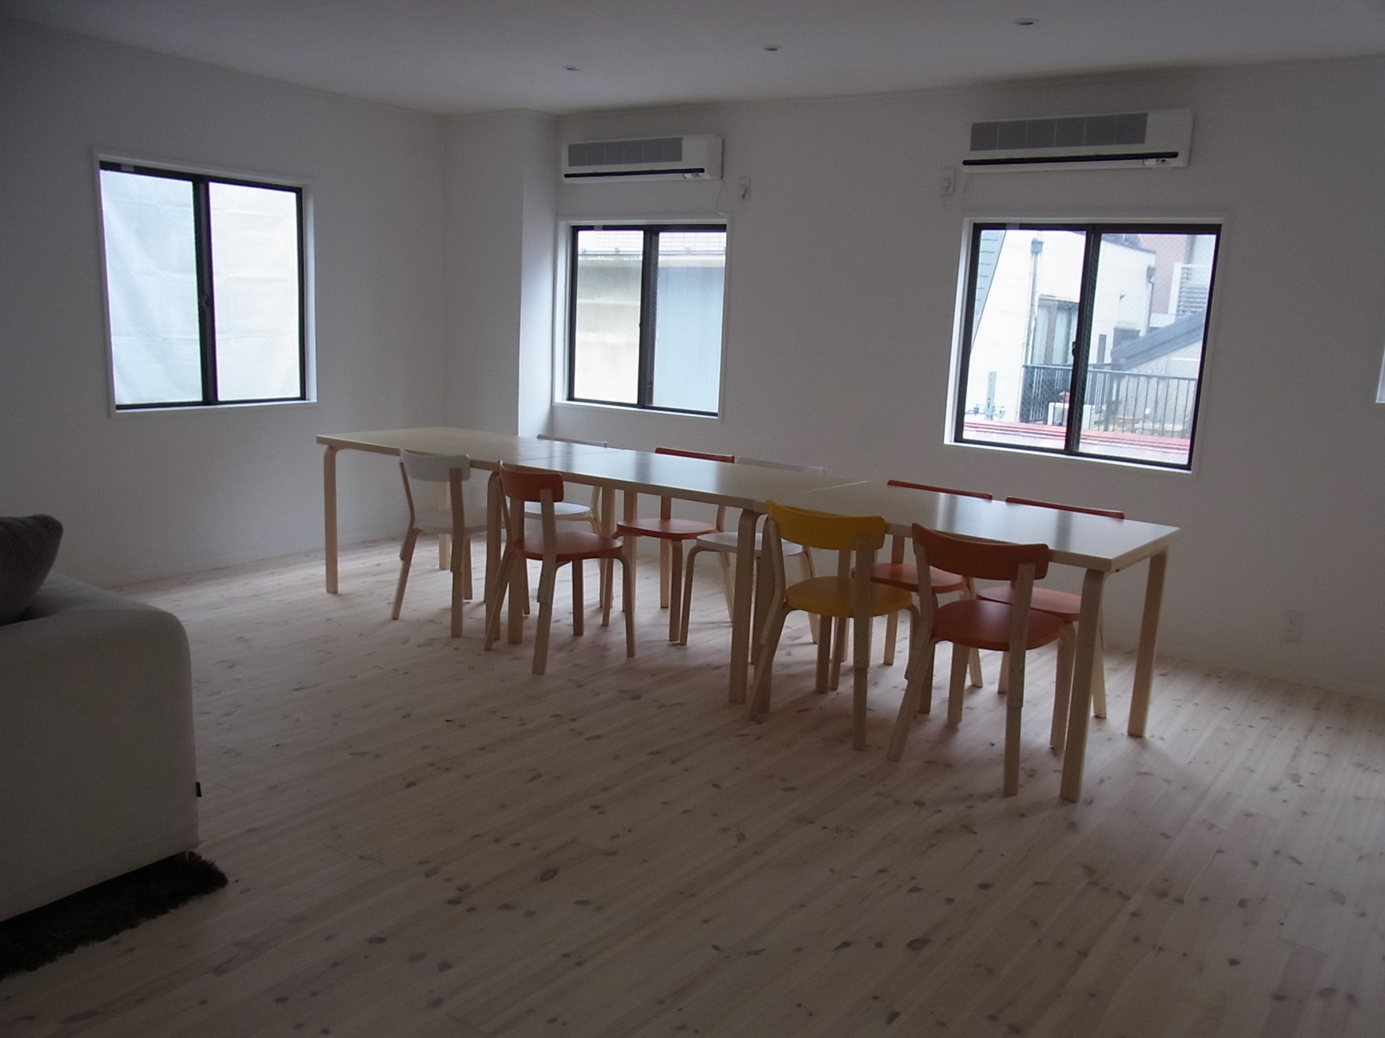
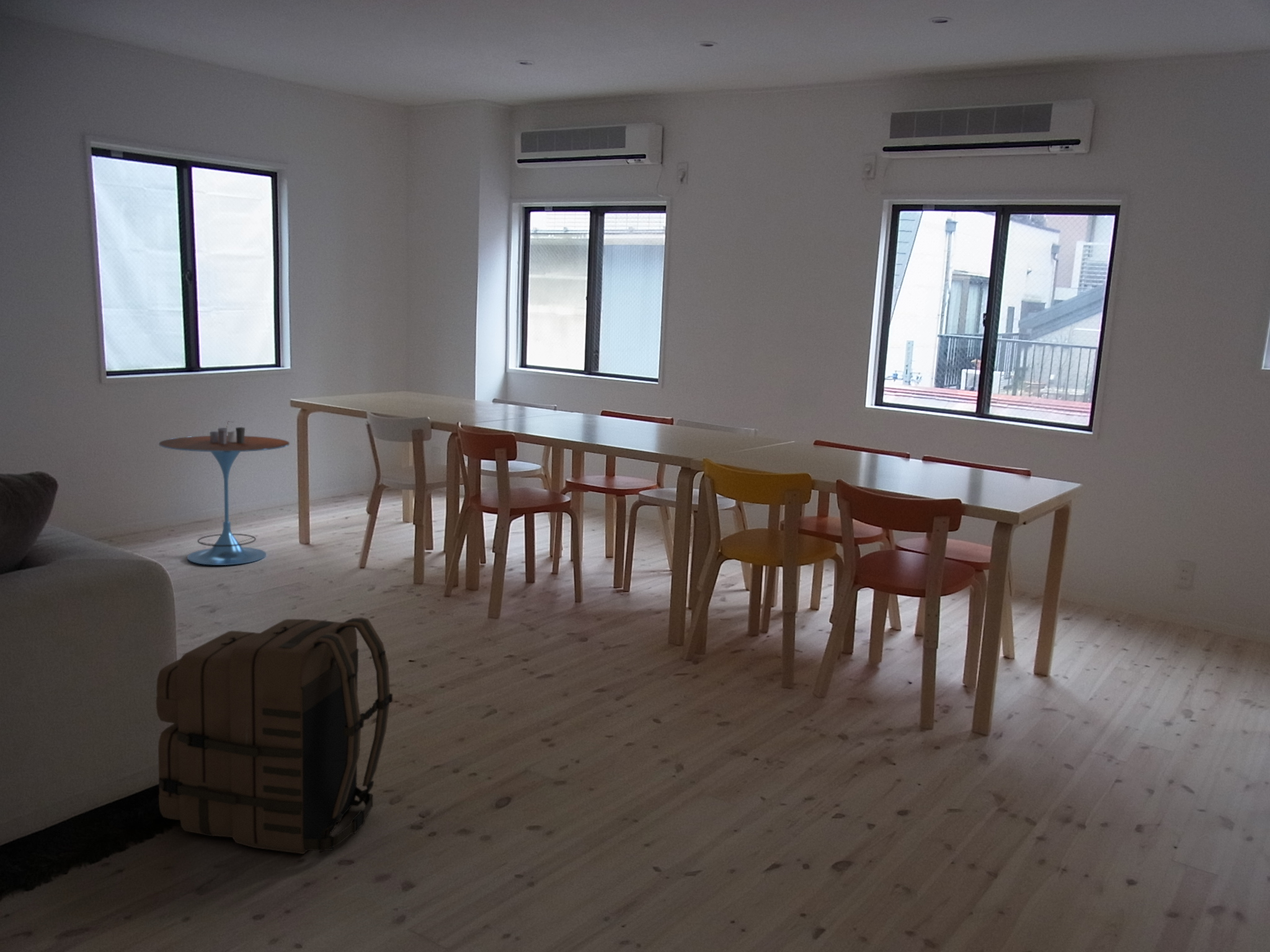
+ side table (226, 489)
+ backpack (277, 723)
